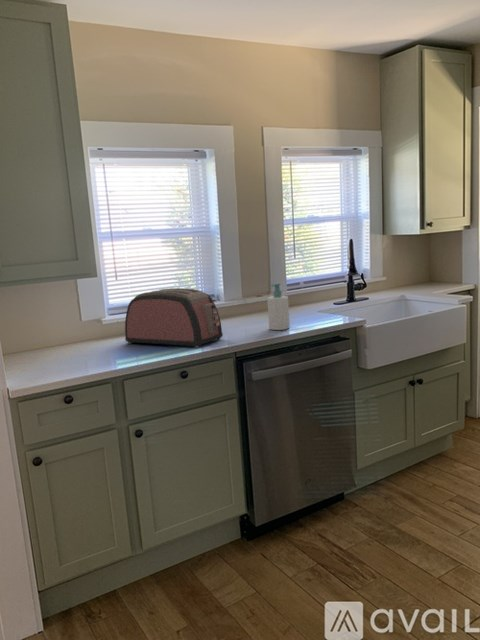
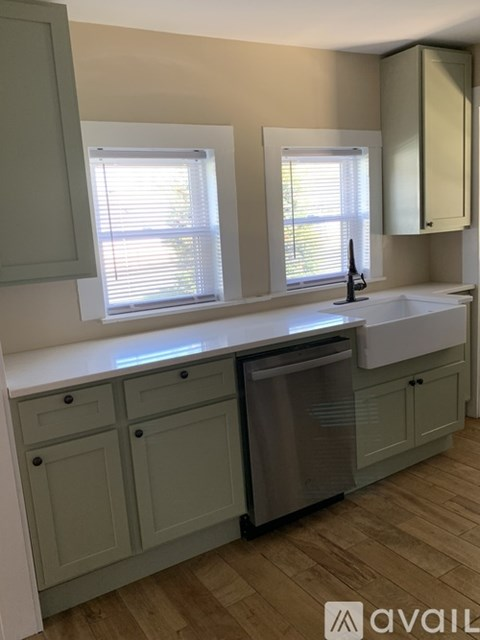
- toaster (174, 316)
- soap bottle (278, 306)
